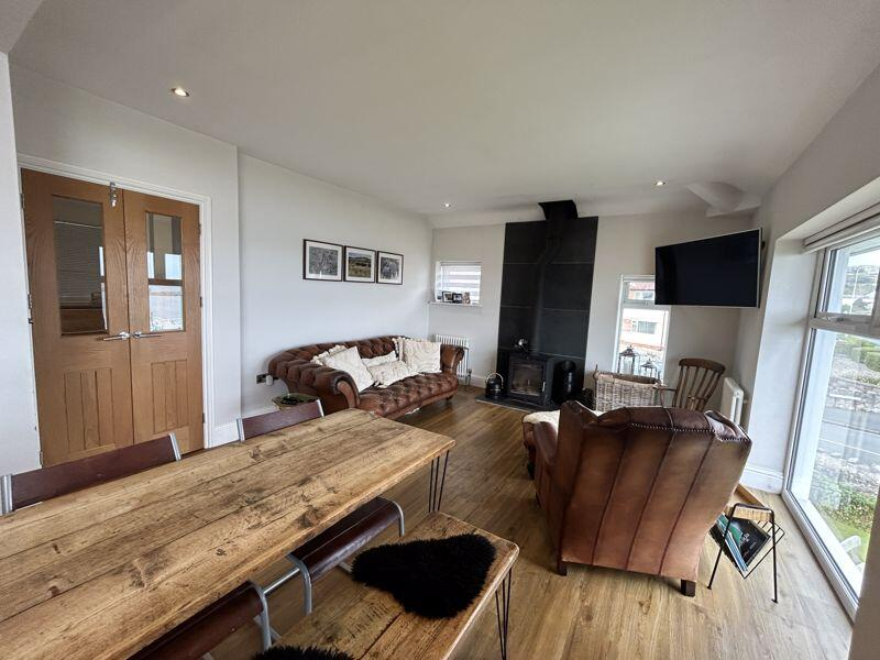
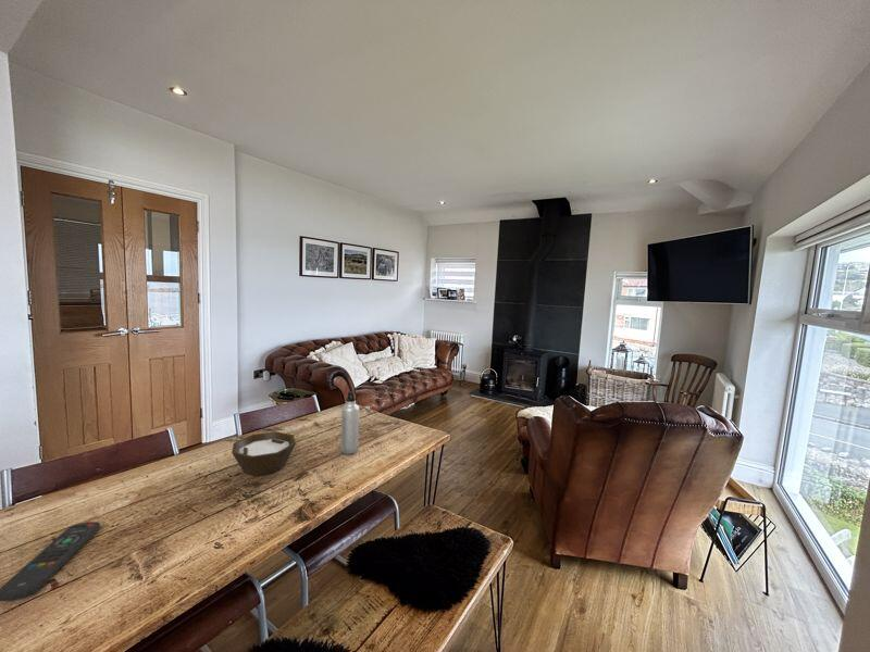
+ remote control (54, 555)
+ bowl (264, 454)
+ water bottle (350, 421)
